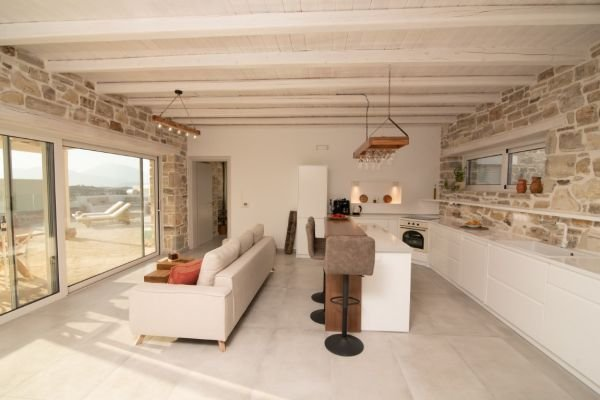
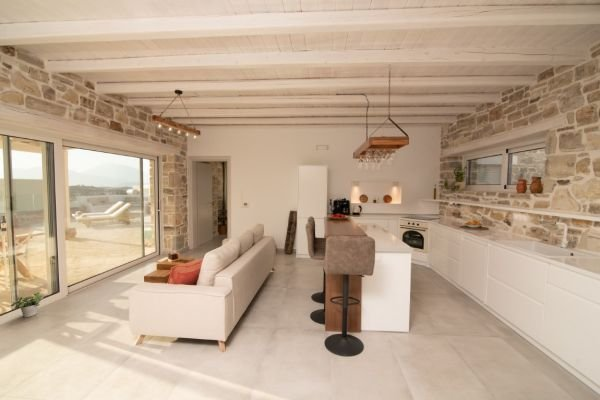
+ potted plant (28, 305)
